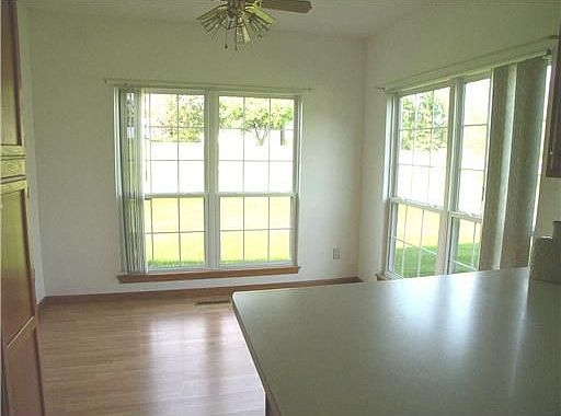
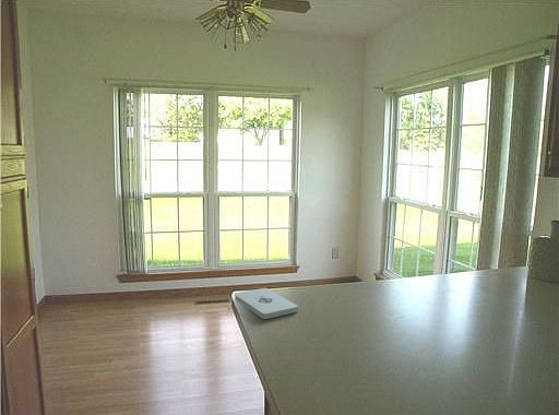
+ notepad (264, 301)
